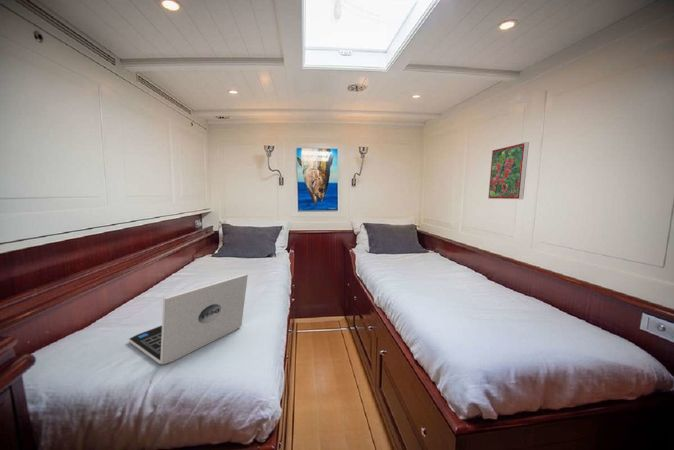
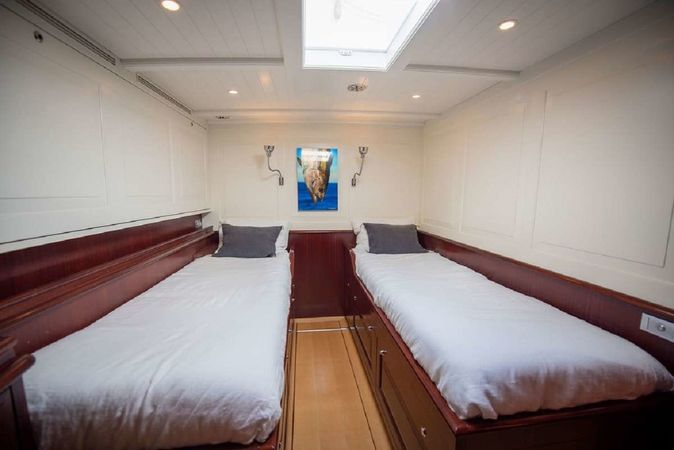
- laptop (190, 306)
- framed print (506, 173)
